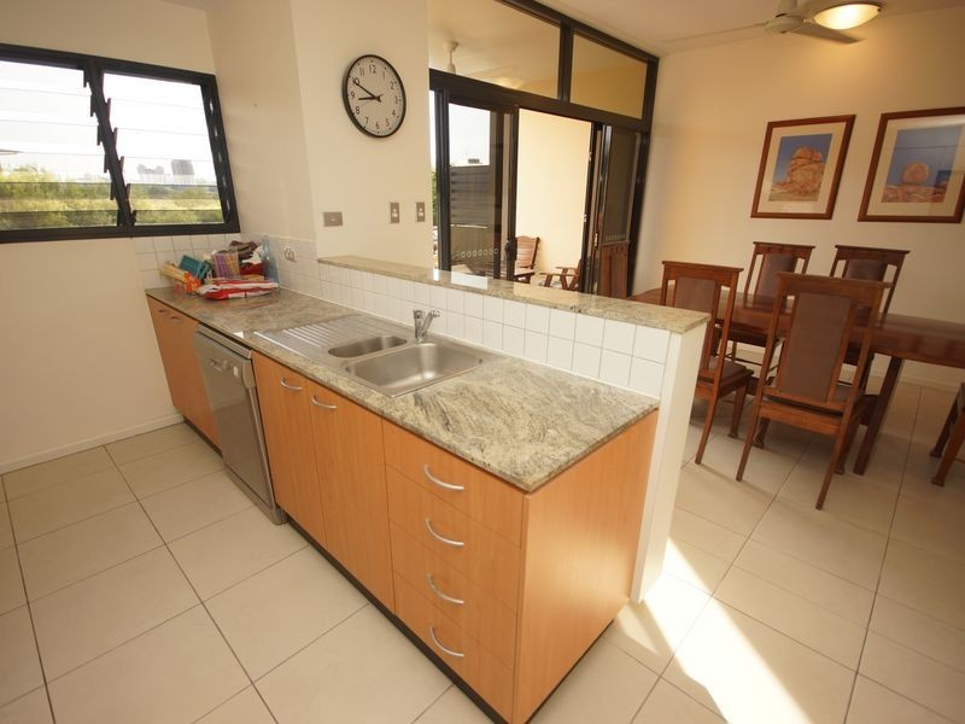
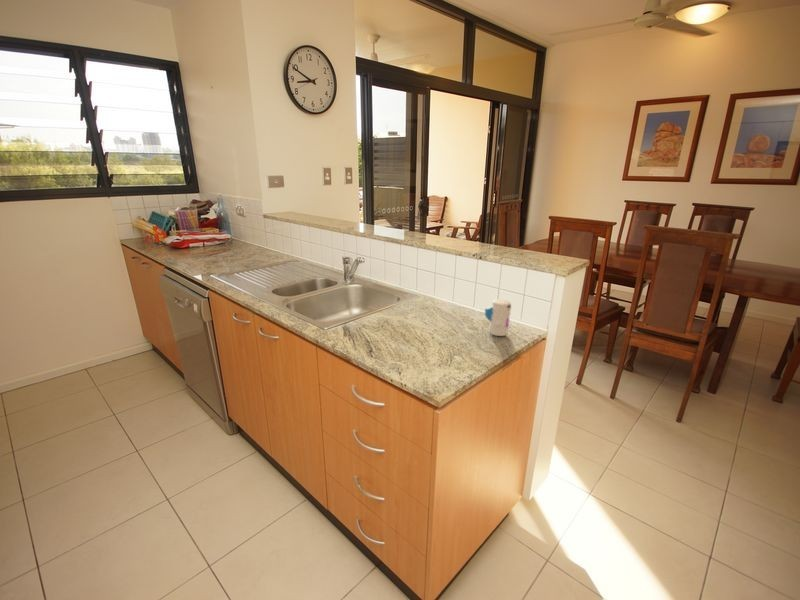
+ toy (497, 317)
